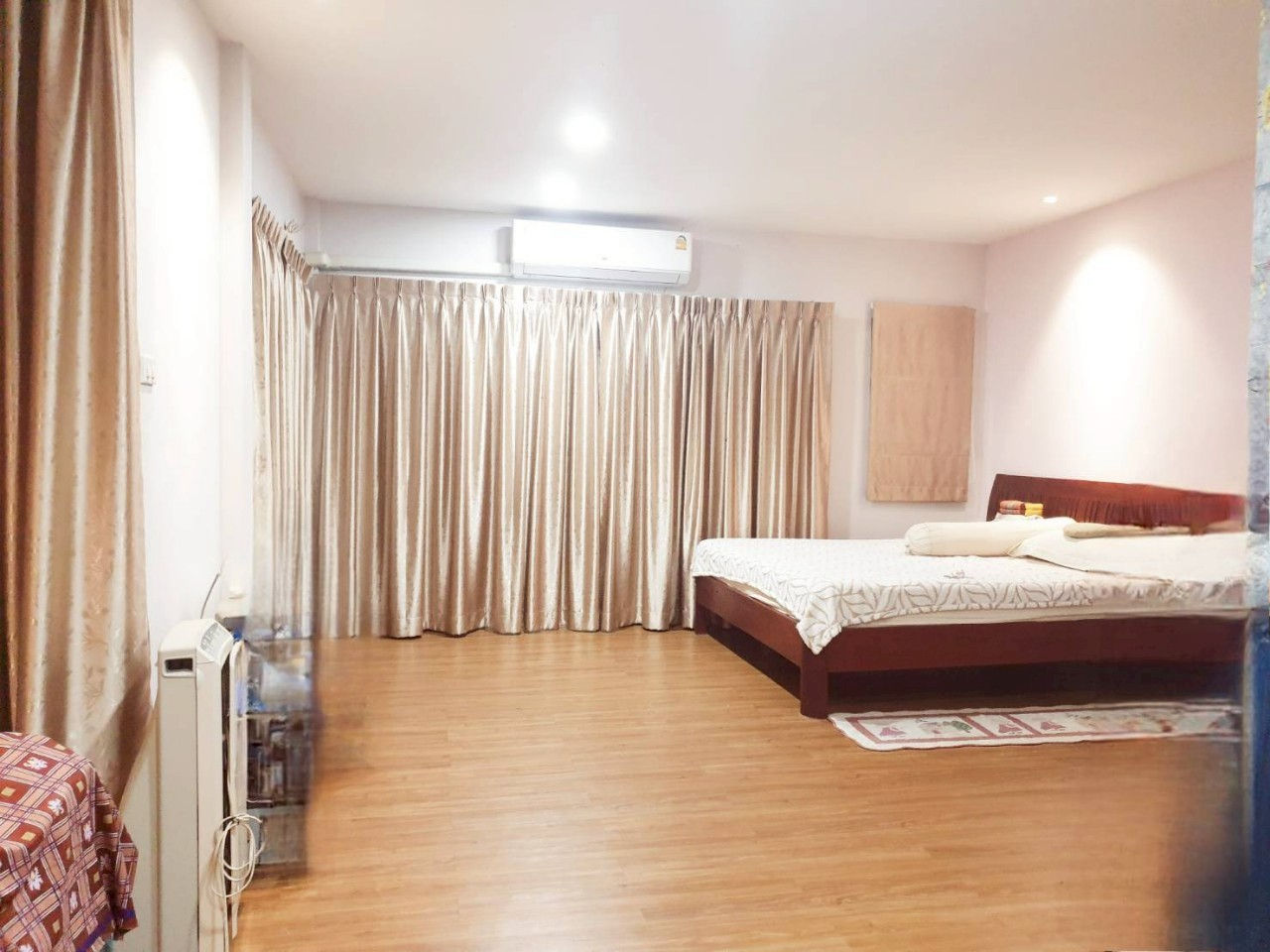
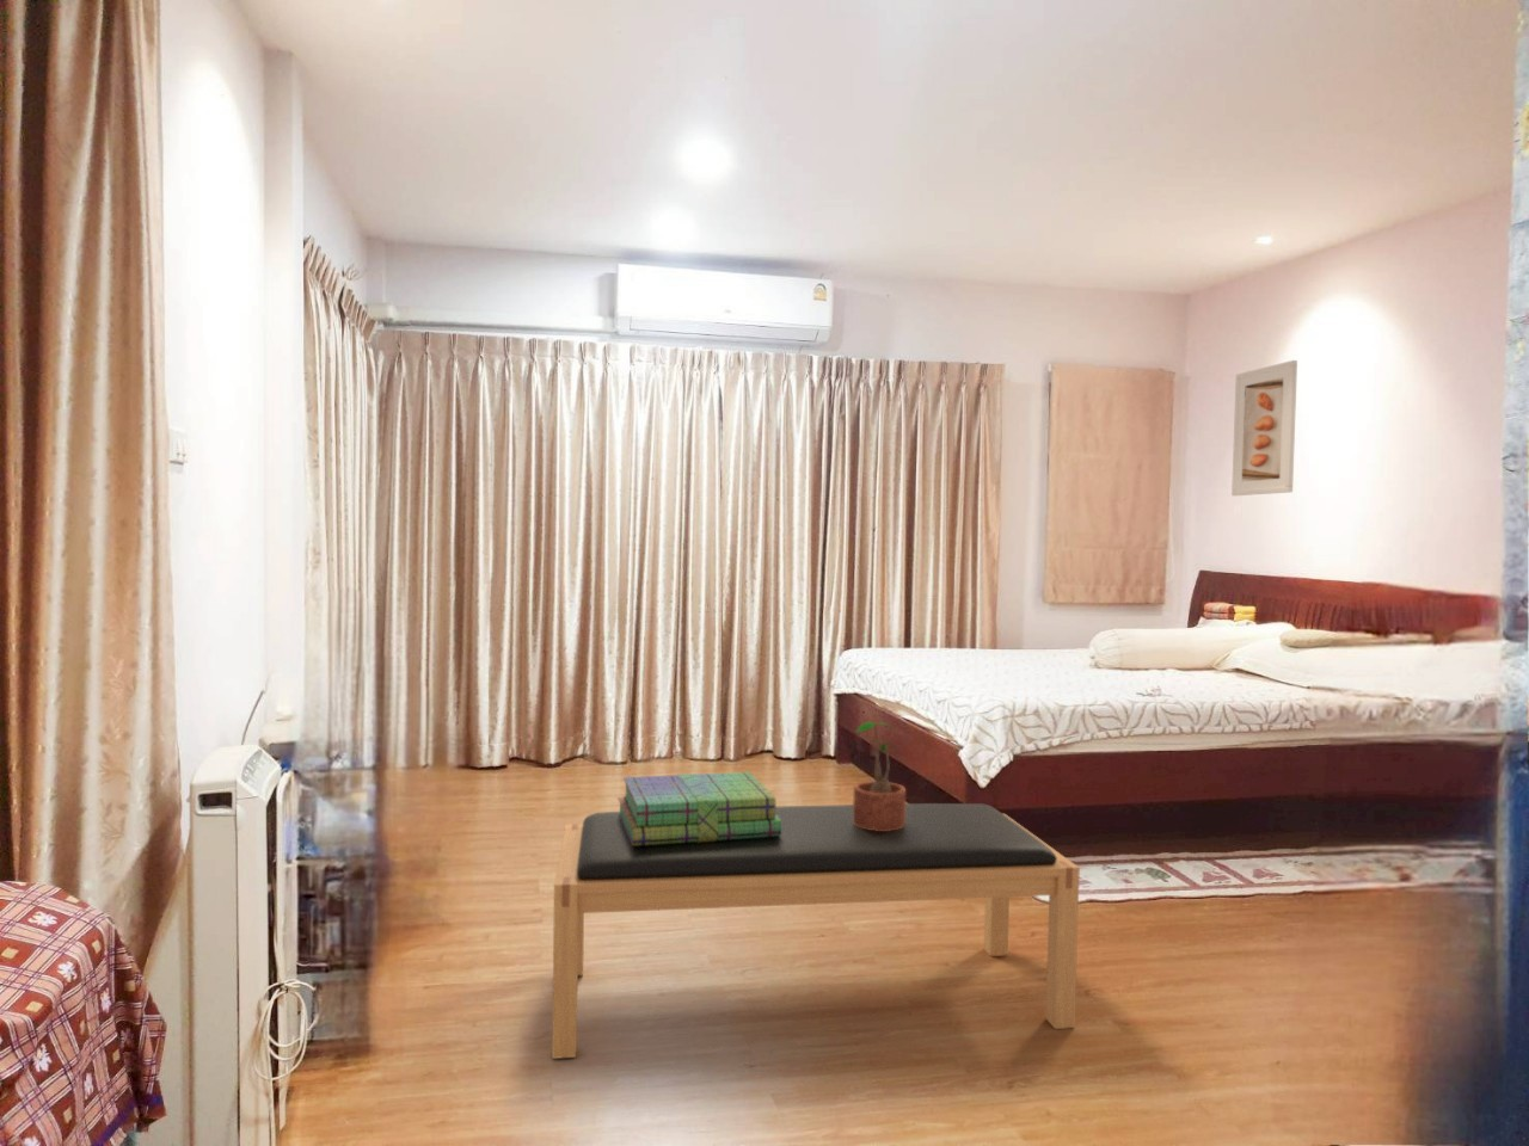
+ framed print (1263, 431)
+ stack of books (696, 804)
+ potted plant (875, 772)
+ bench (807, 904)
